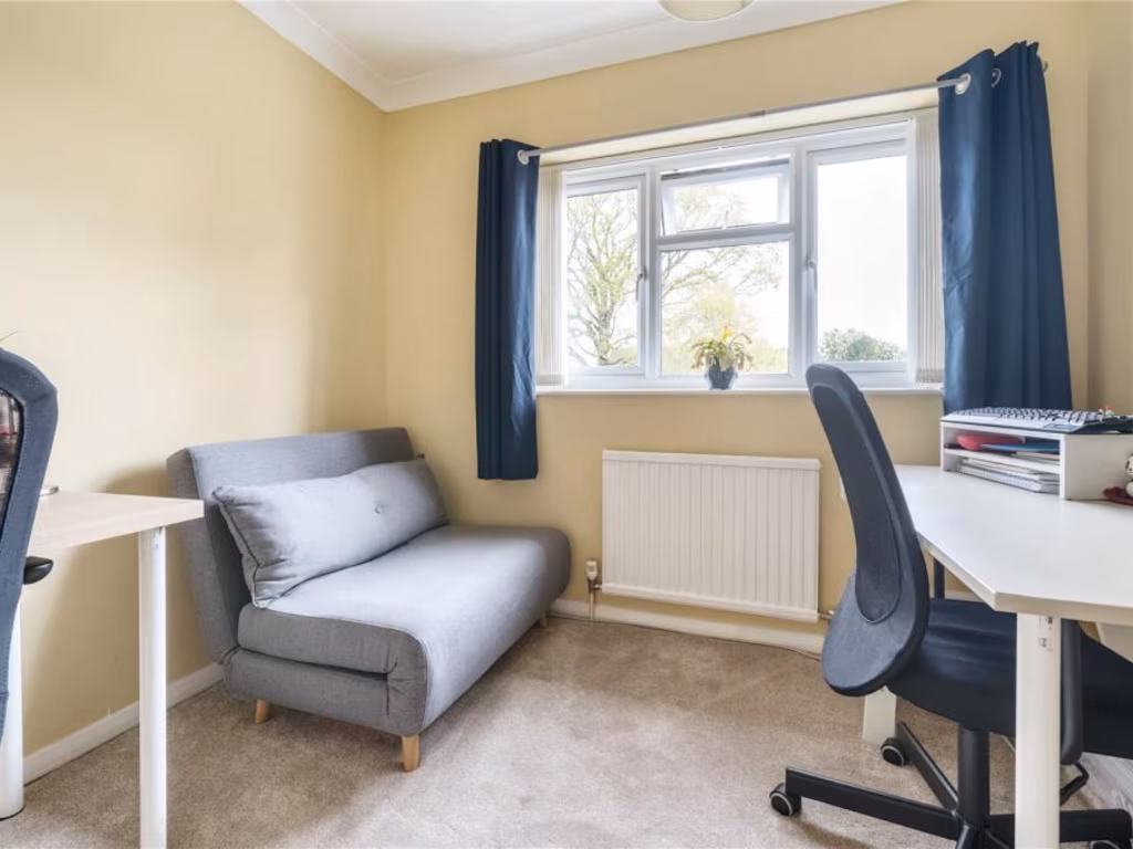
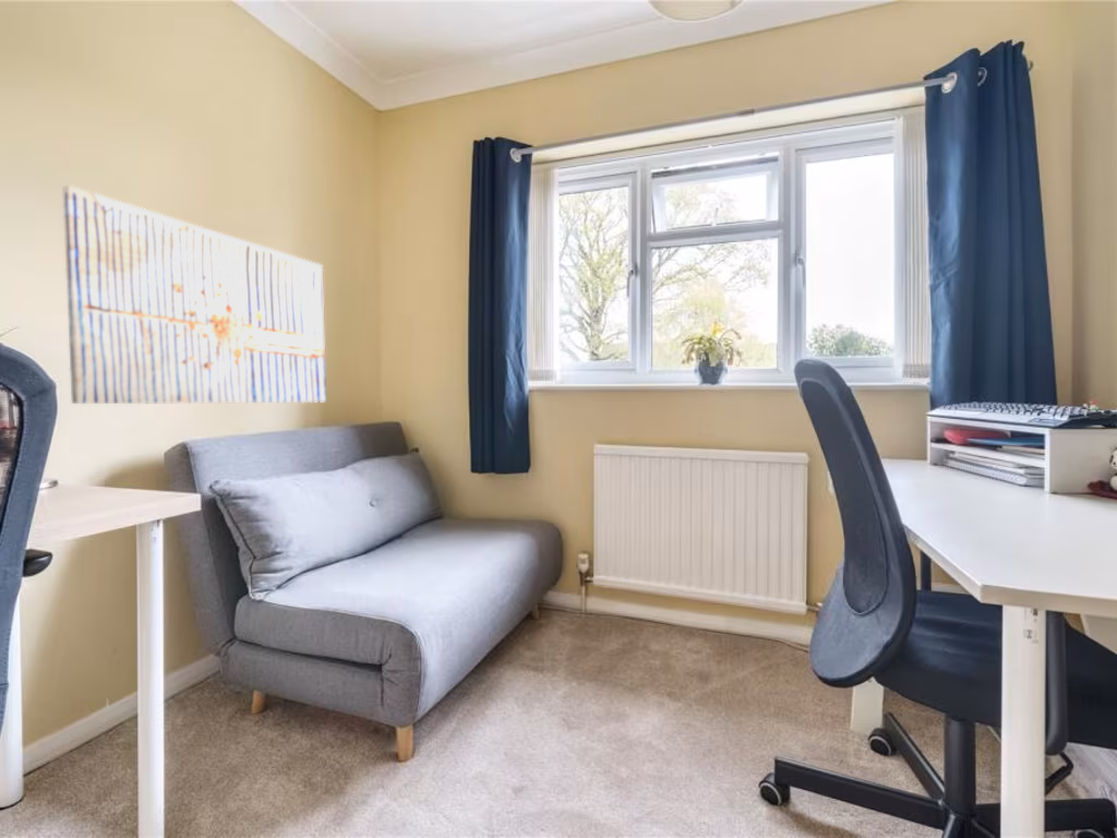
+ wall art (224, 319)
